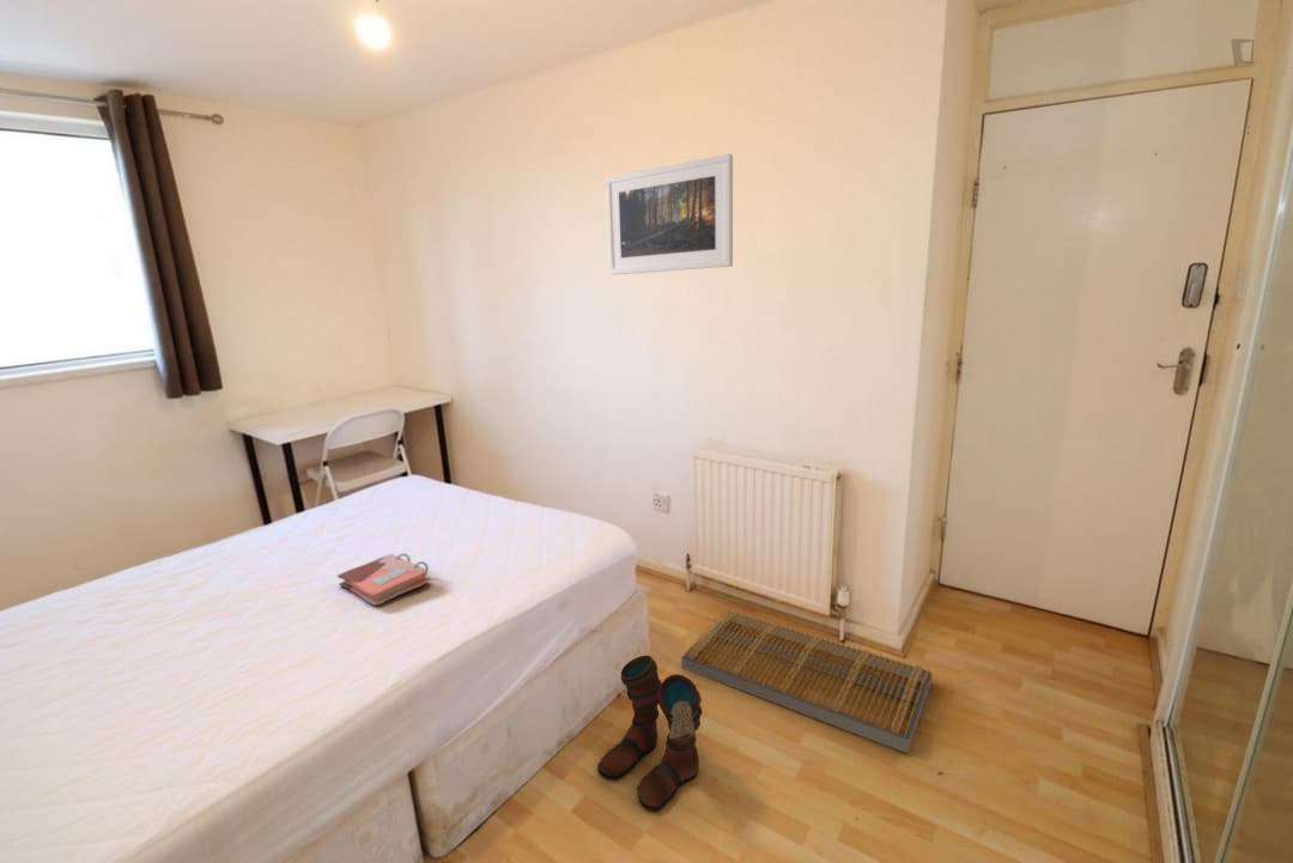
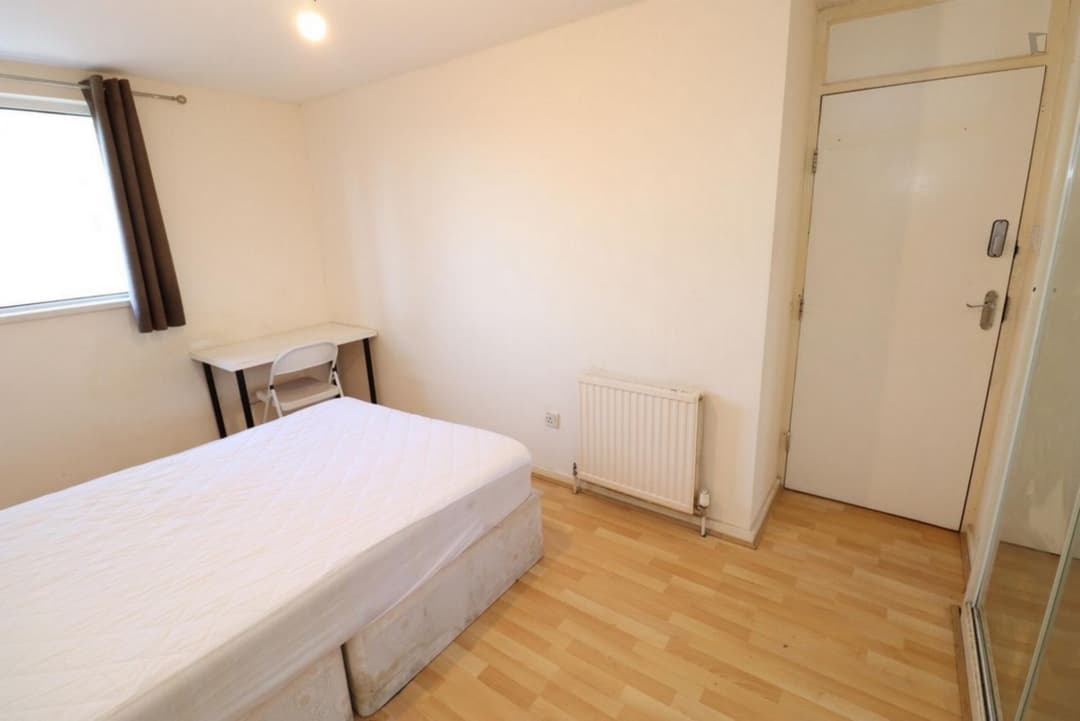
- phonebook (382, 576)
- boots (656, 725)
- basket (802, 664)
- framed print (666, 219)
